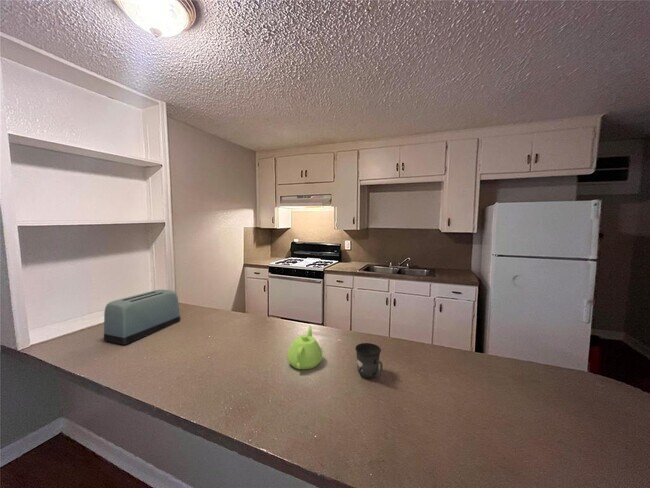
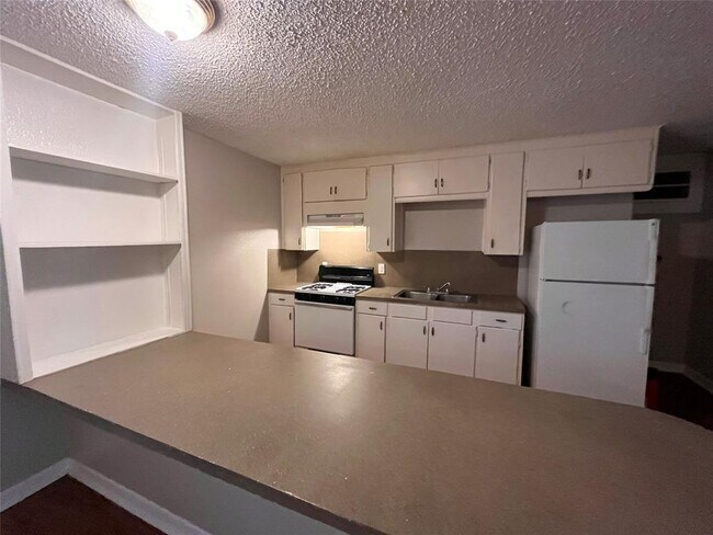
- toaster (145, 312)
- mug (370, 363)
- teapot (305, 347)
